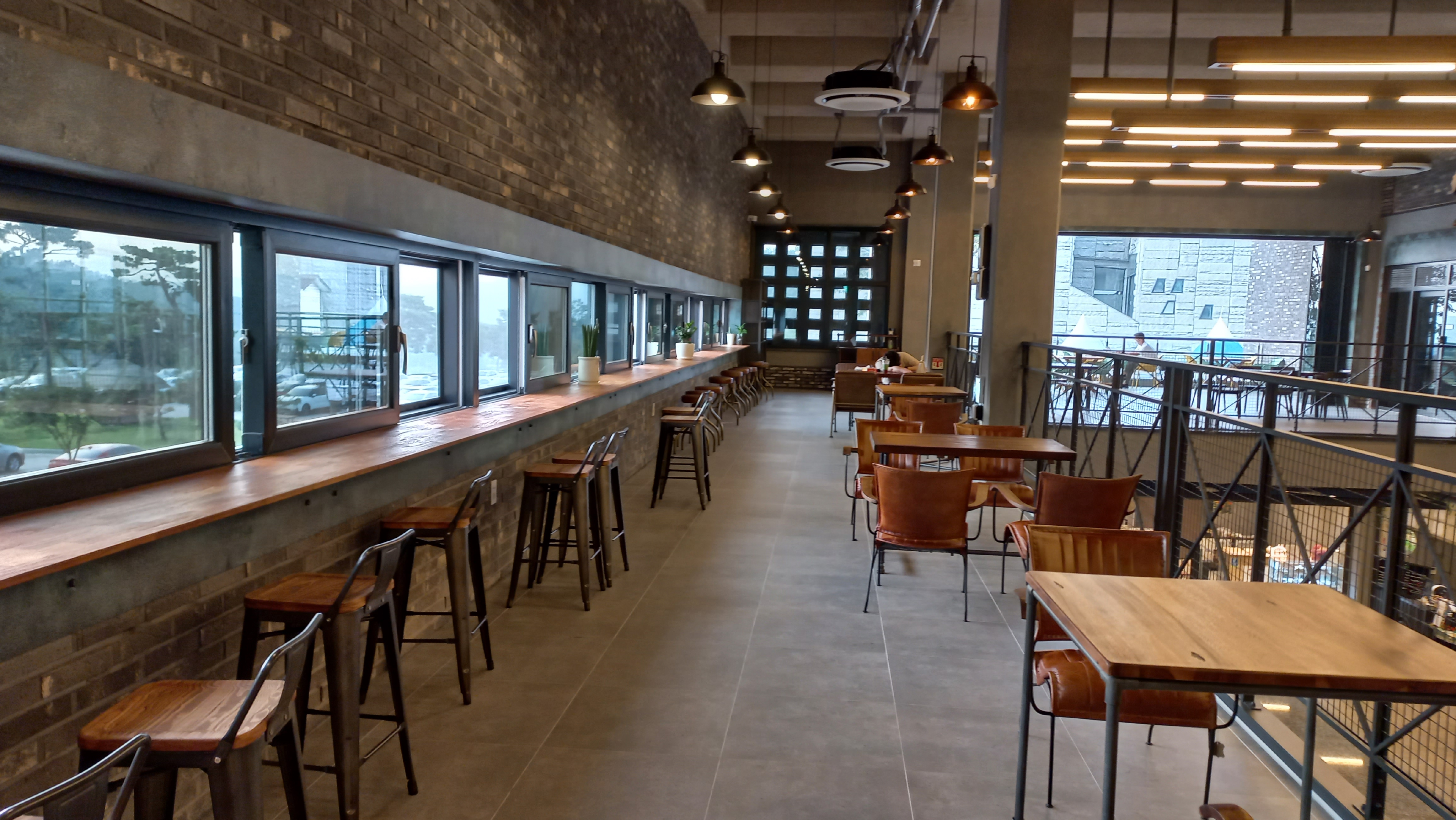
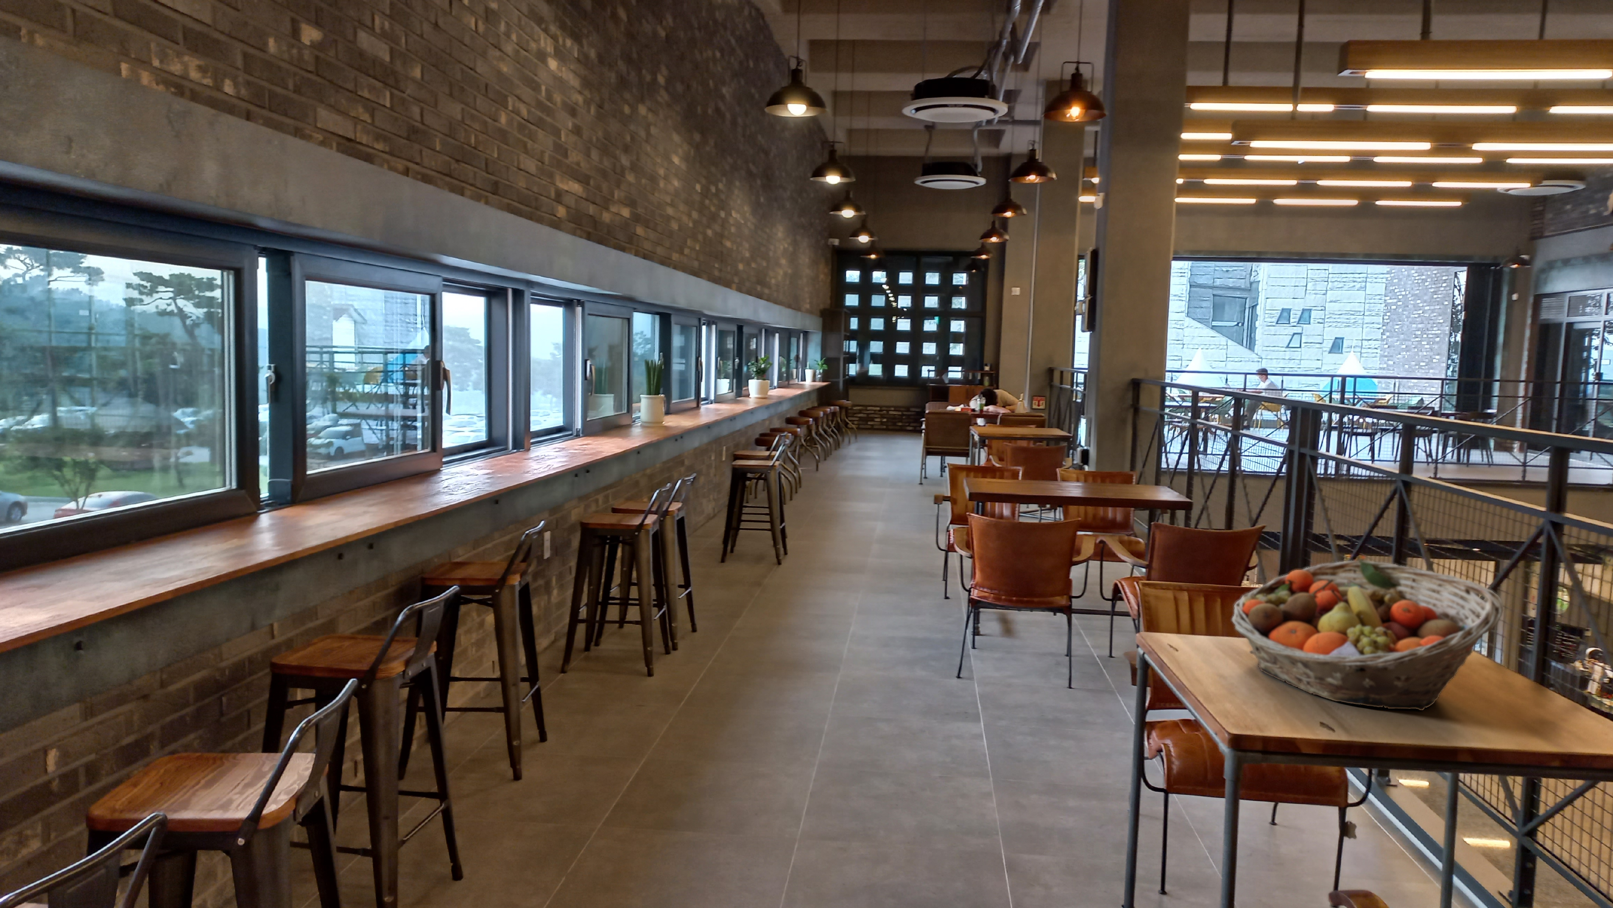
+ fruit basket (1357, 628)
